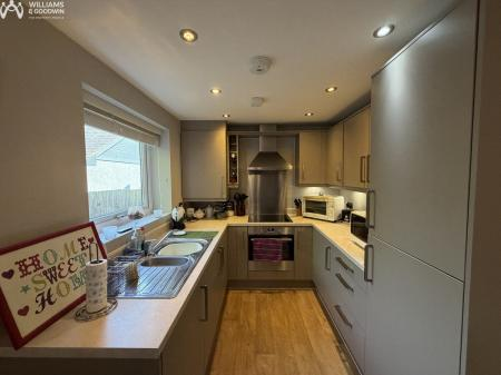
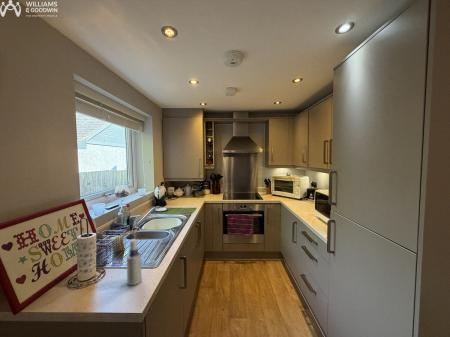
+ spray bottle (133, 260)
